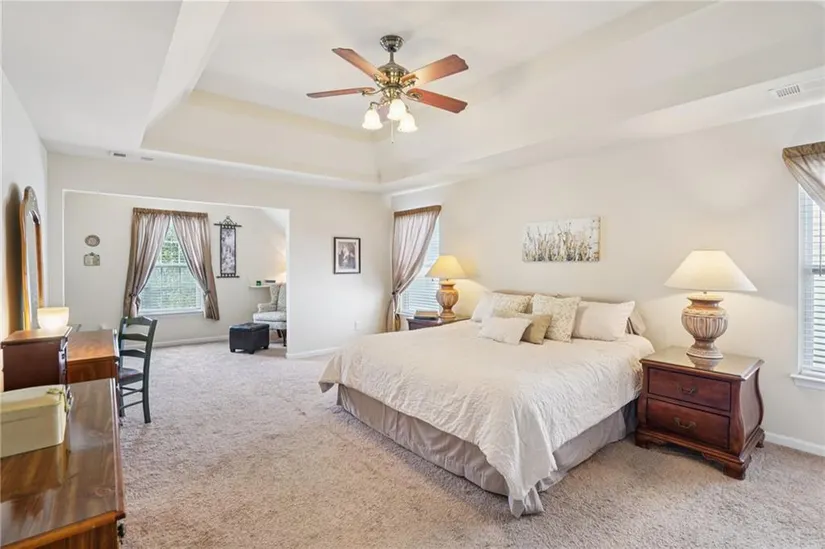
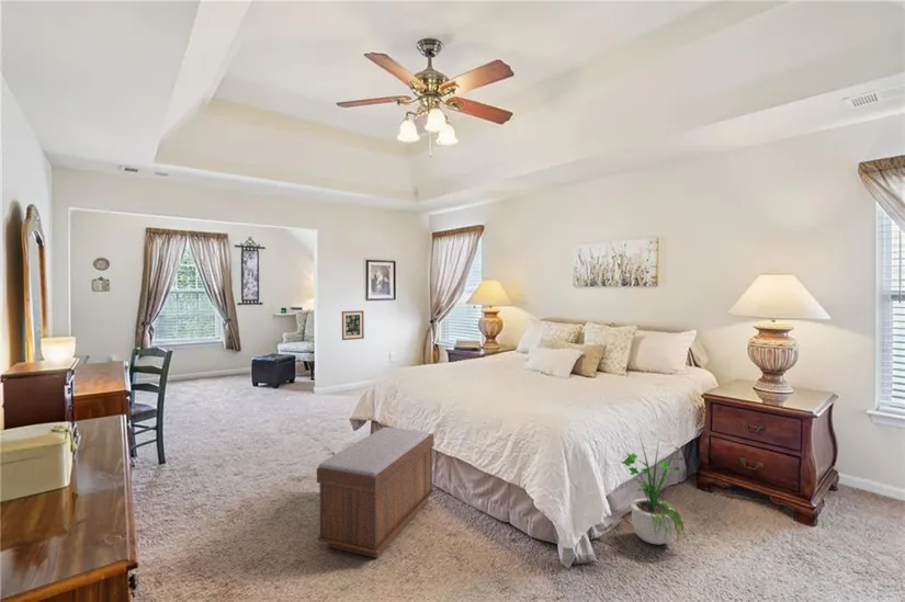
+ potted plant (657, 480)
+ bench (381, 482)
+ wall art (352, 325)
